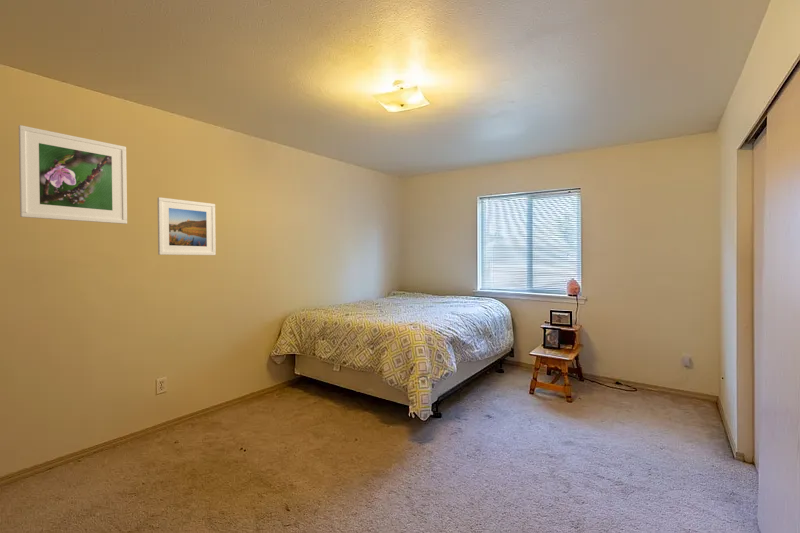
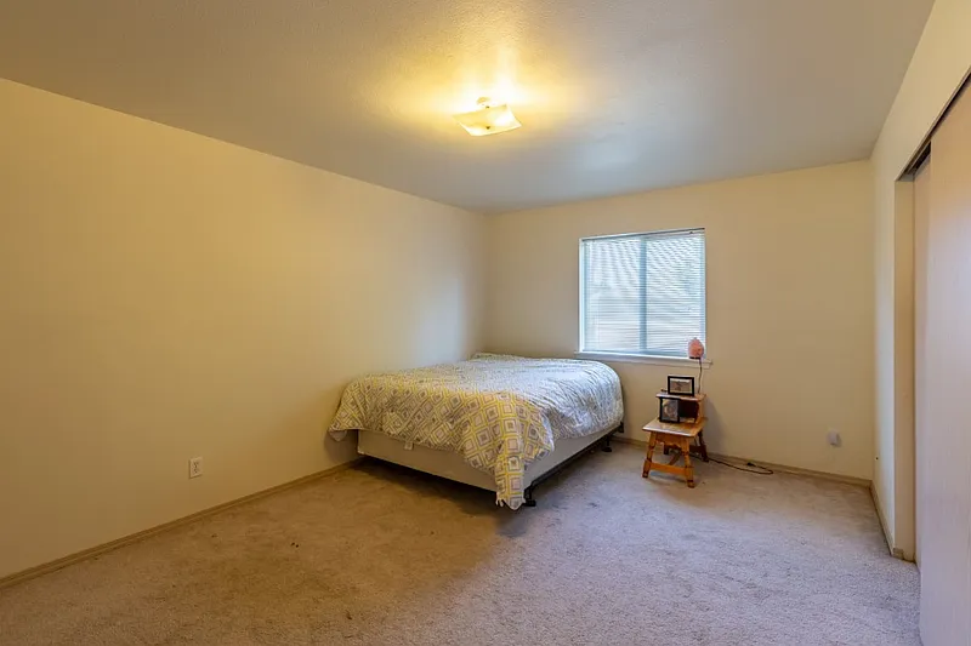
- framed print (77, 178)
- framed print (188, 227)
